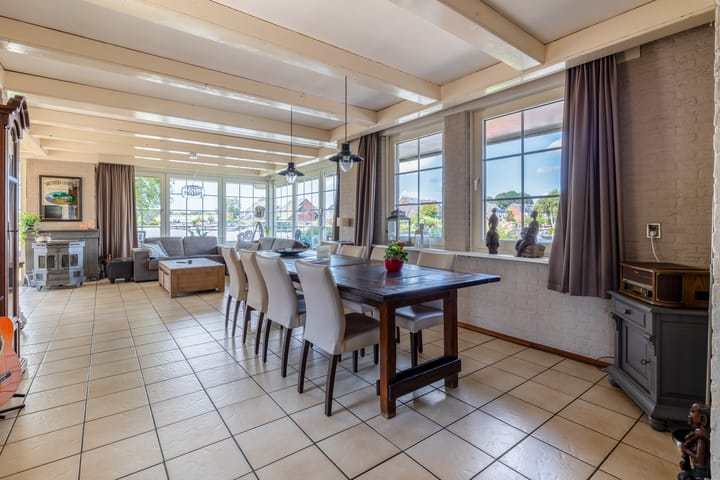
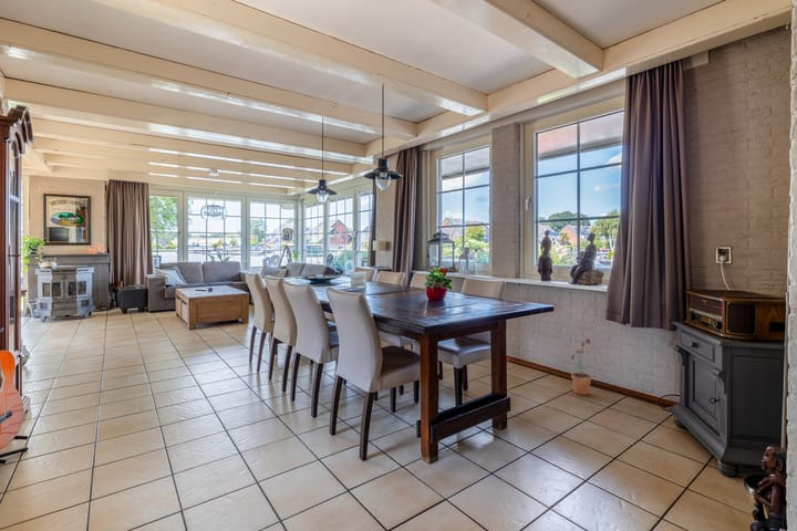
+ potted plant (579, 365)
